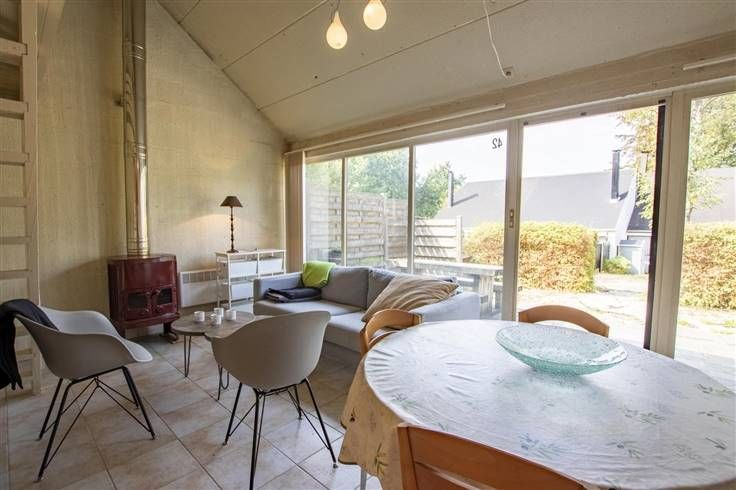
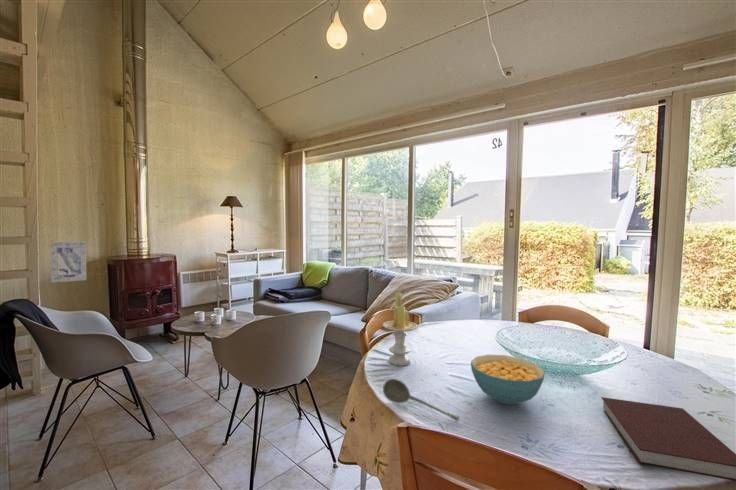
+ cereal bowl (506, 383)
+ soupspoon (419, 399)
+ candle (400, 327)
+ wall art (69, 261)
+ notebook (663, 432)
